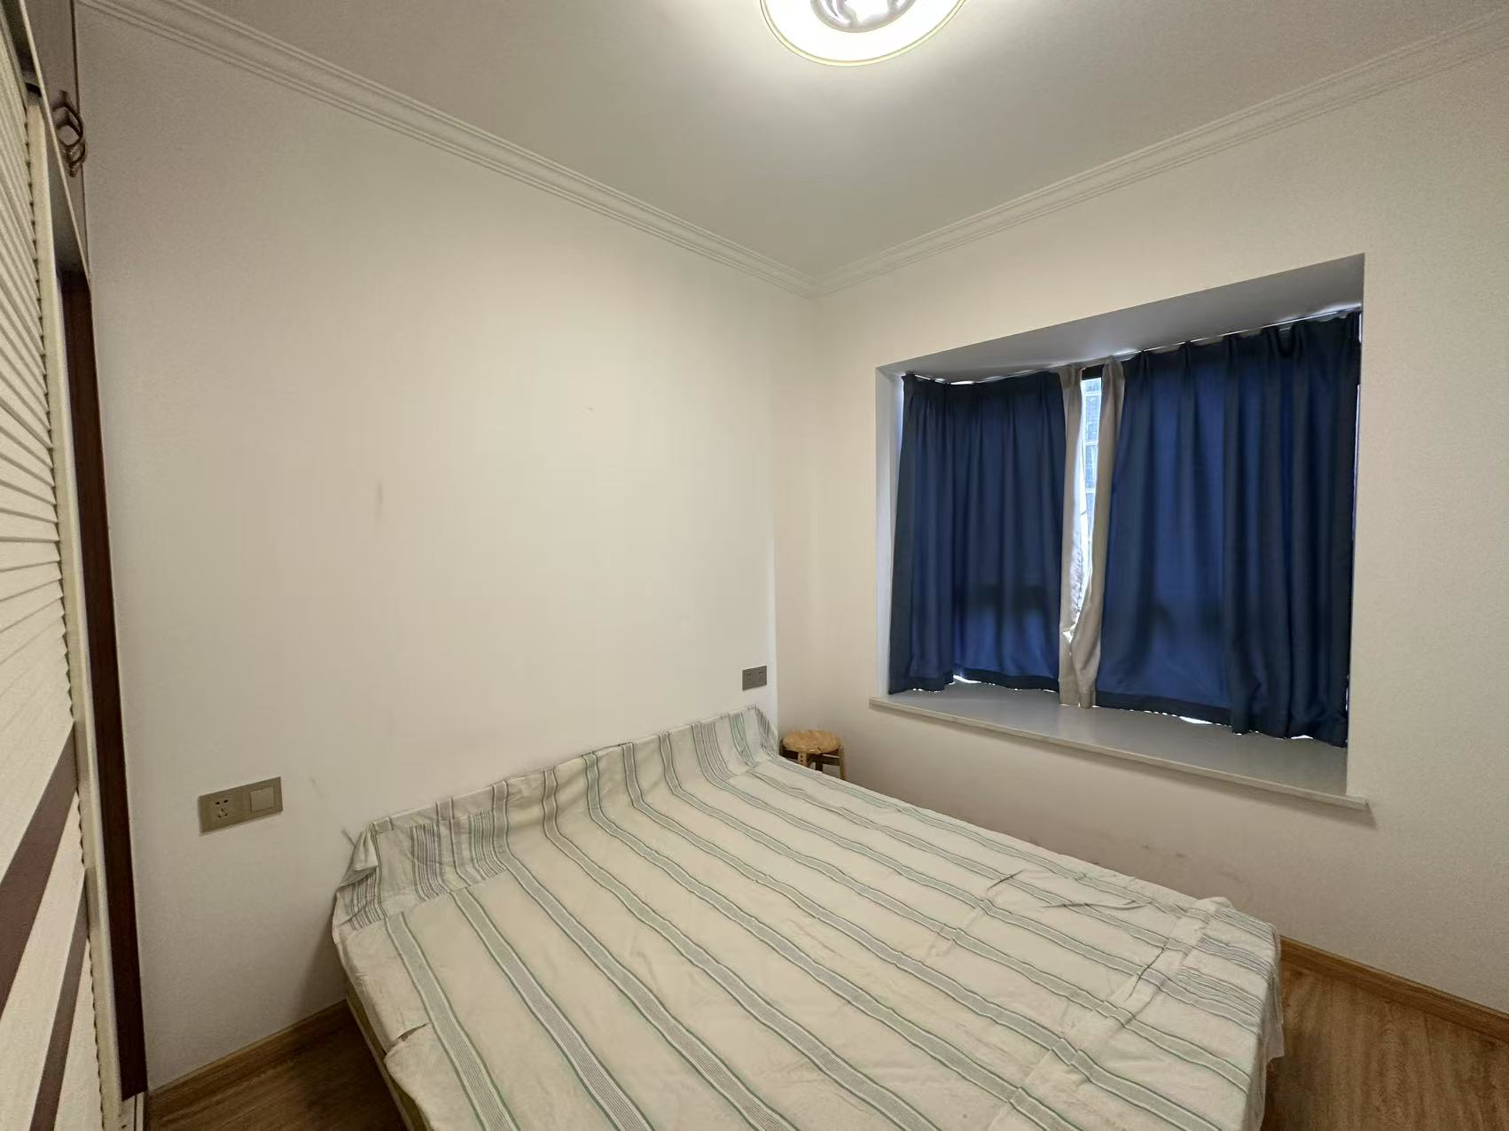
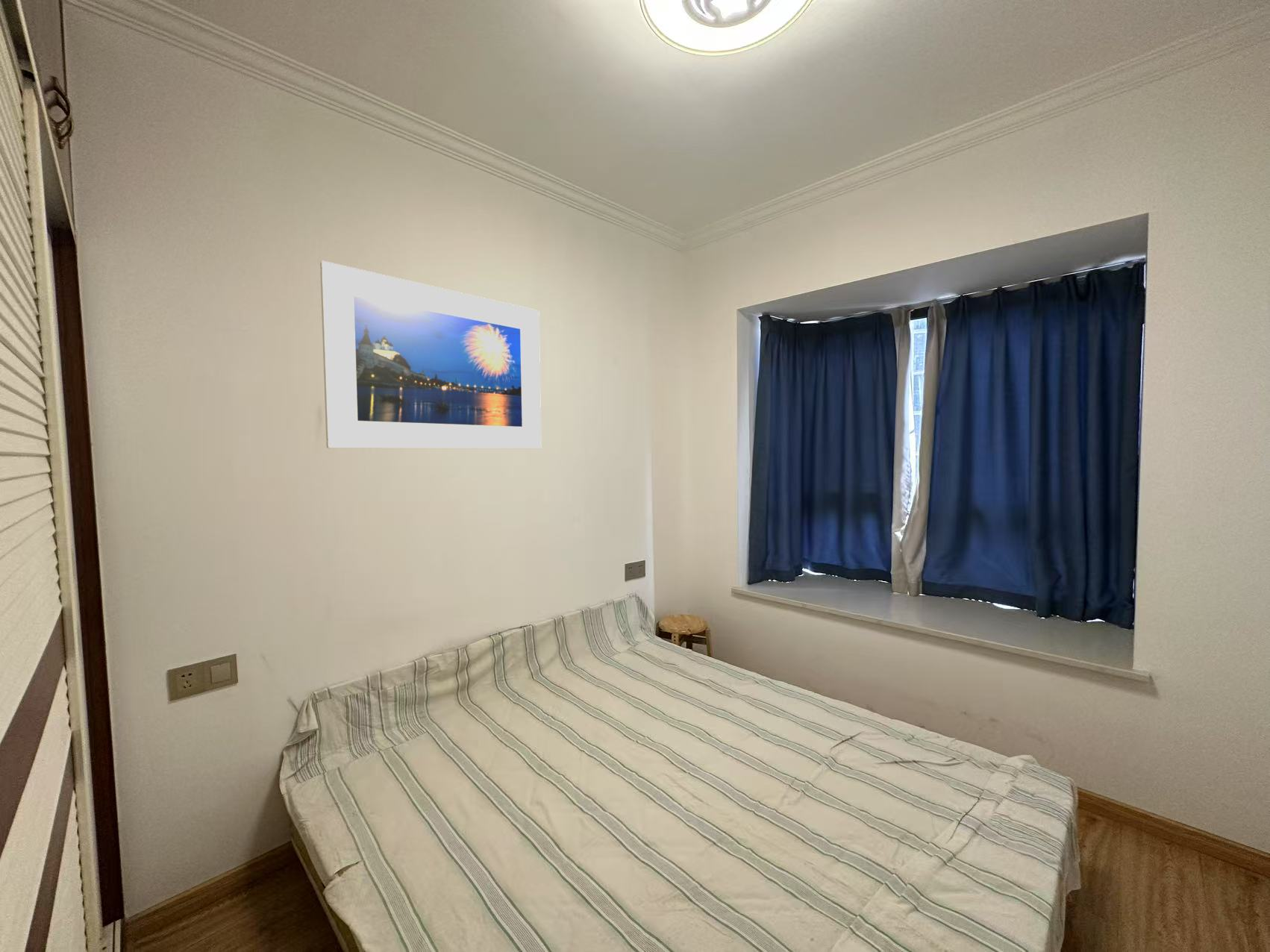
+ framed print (448, 369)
